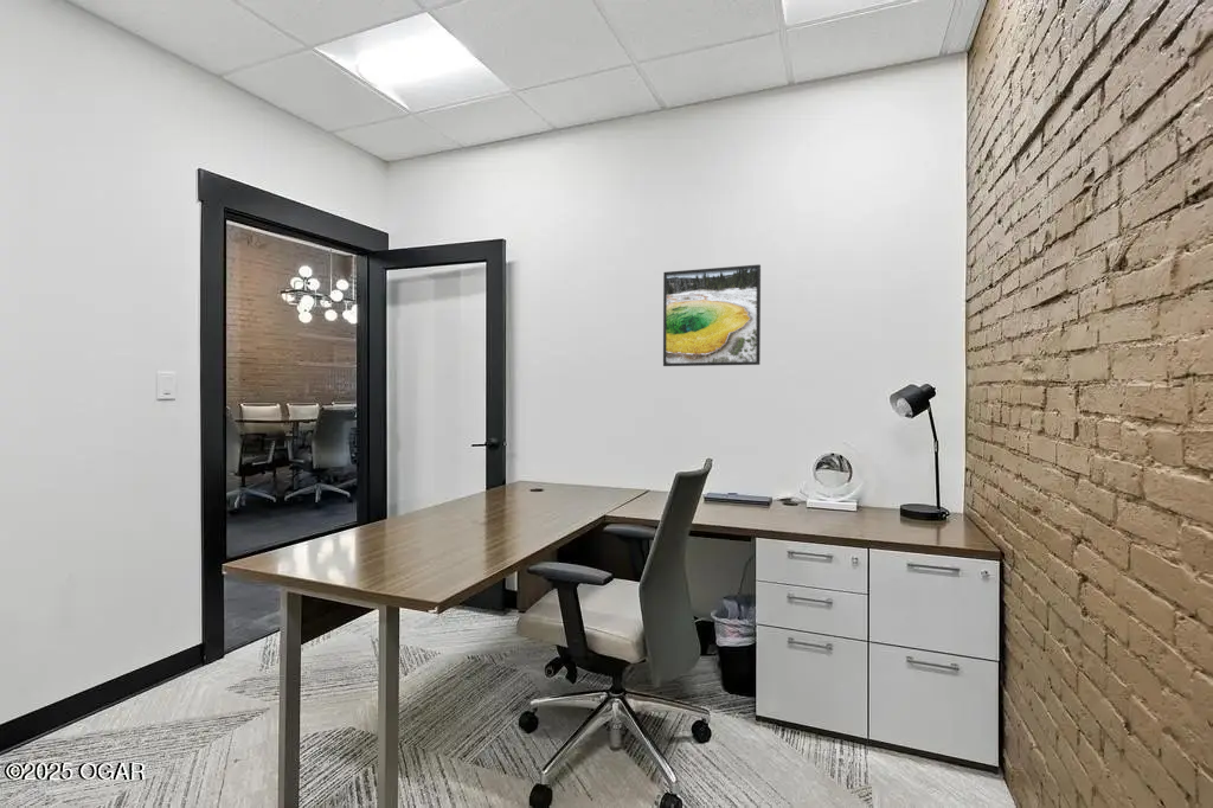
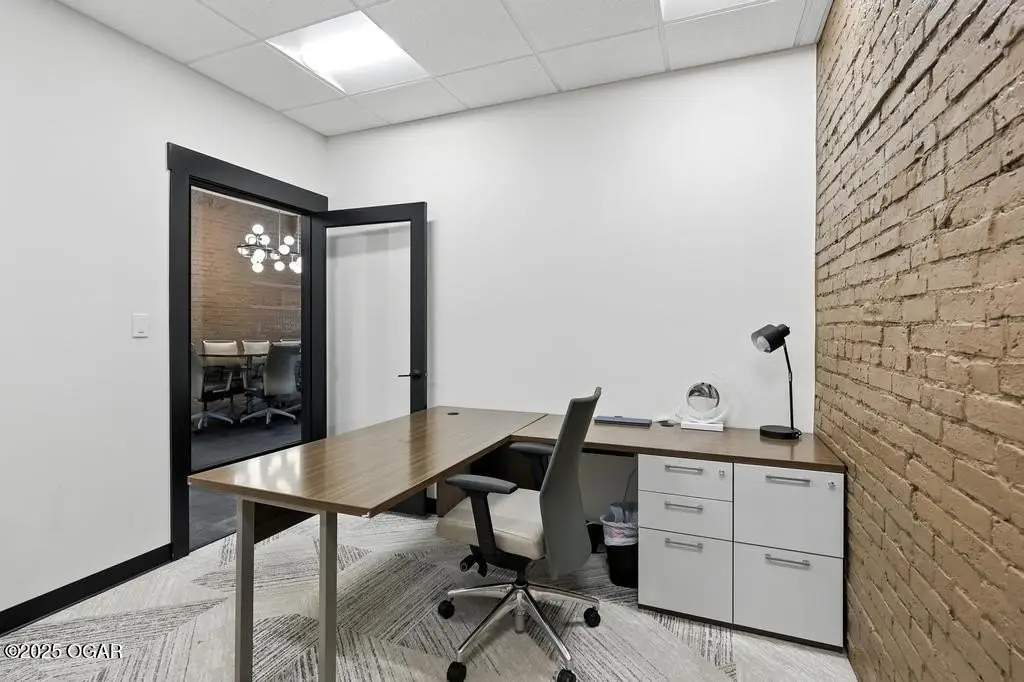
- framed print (710, 316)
